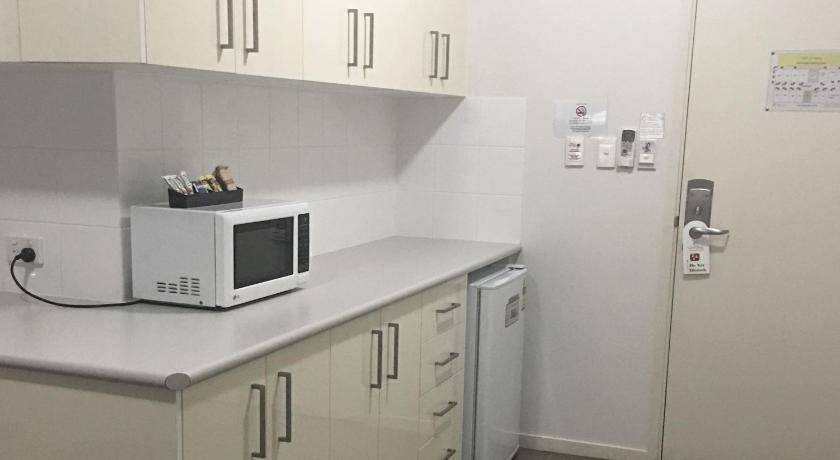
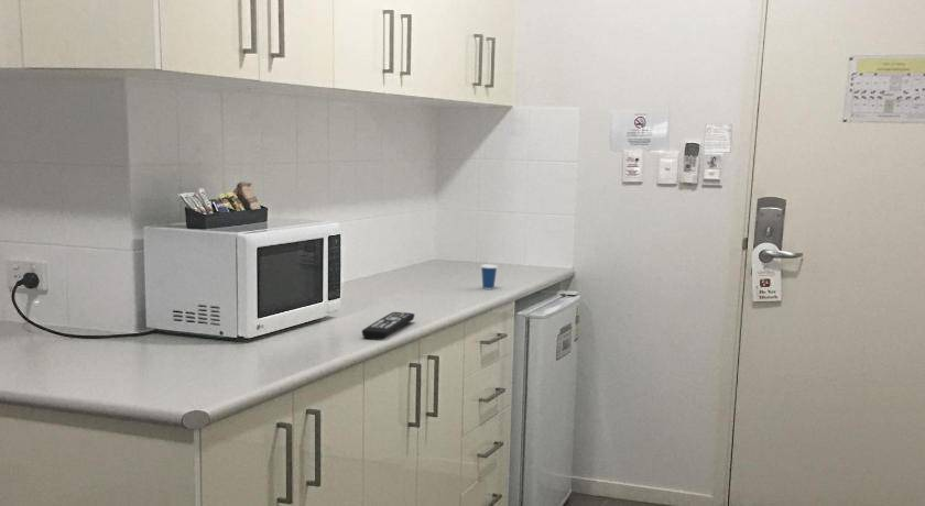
+ cup (489, 271)
+ remote control (389, 324)
